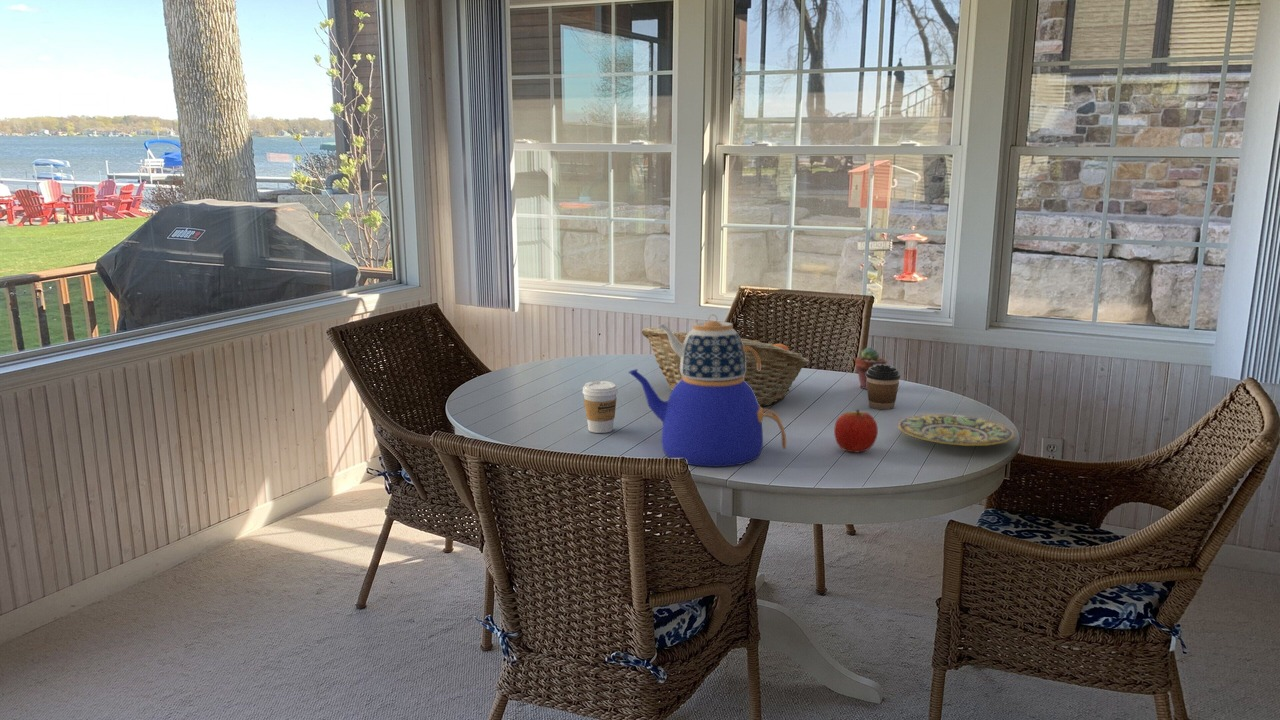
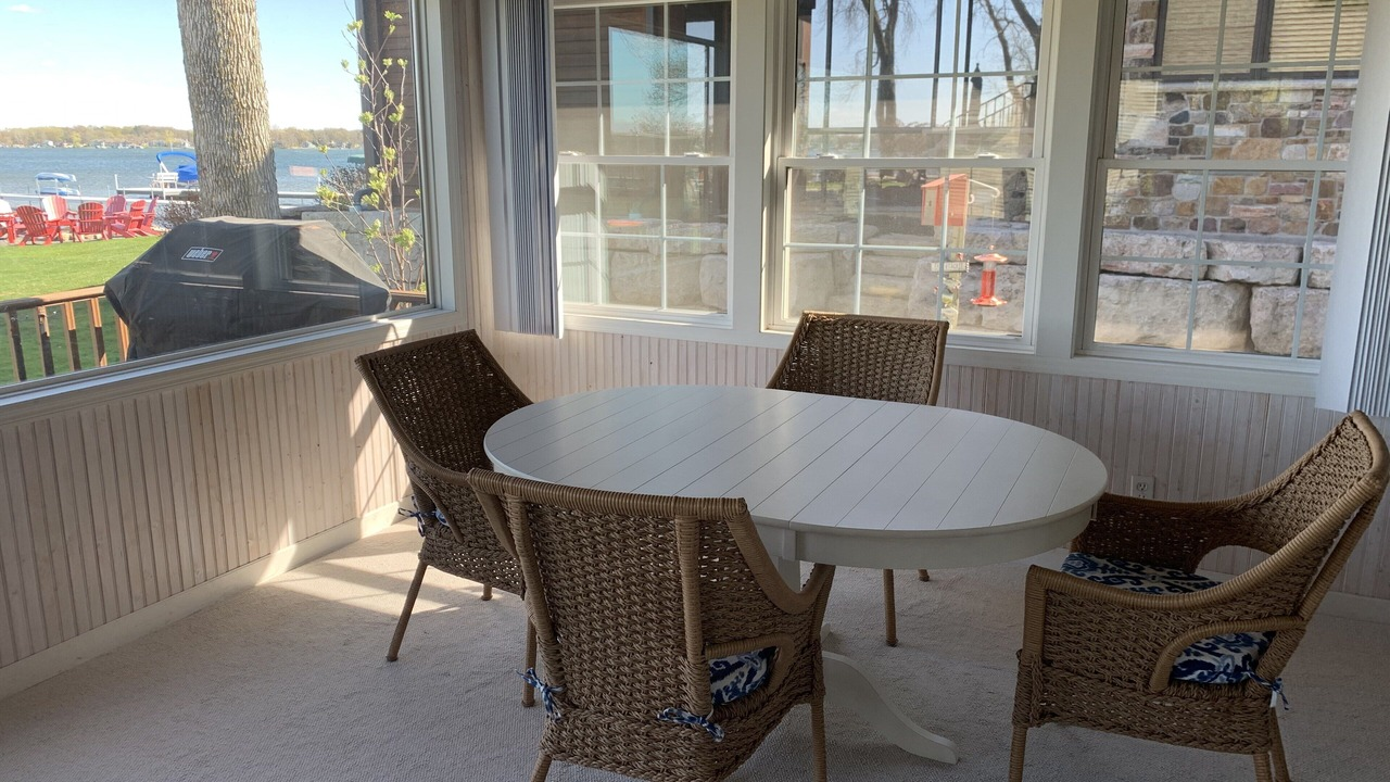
- apple (855, 429)
- plate (954, 433)
- teapot (709, 384)
- coffee cup (600, 406)
- potted succulent (870, 366)
- fruit basket (745, 359)
- coffee cup (882, 384)
